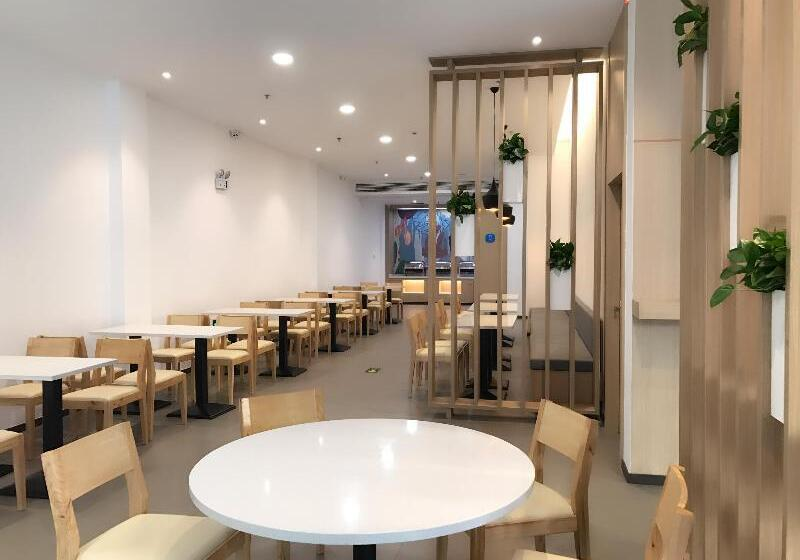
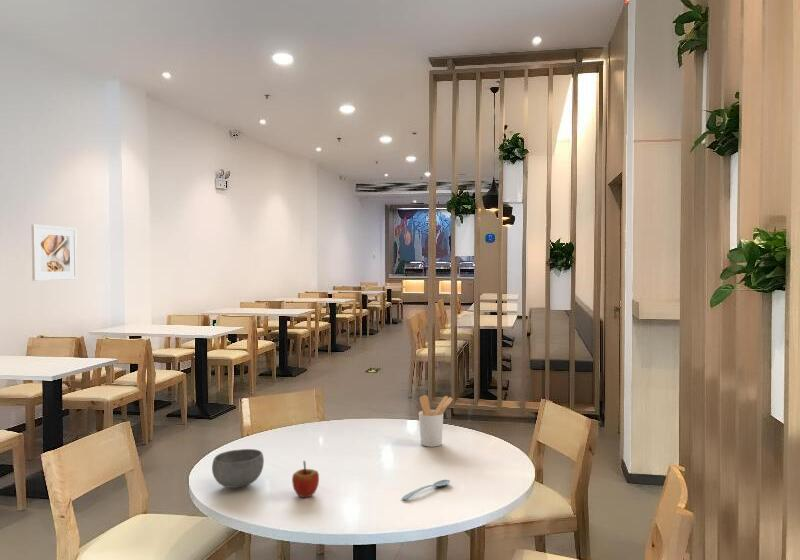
+ spoon (426, 487)
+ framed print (55, 253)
+ apple (305, 478)
+ utensil holder (436, 419)
+ bowl (238, 470)
